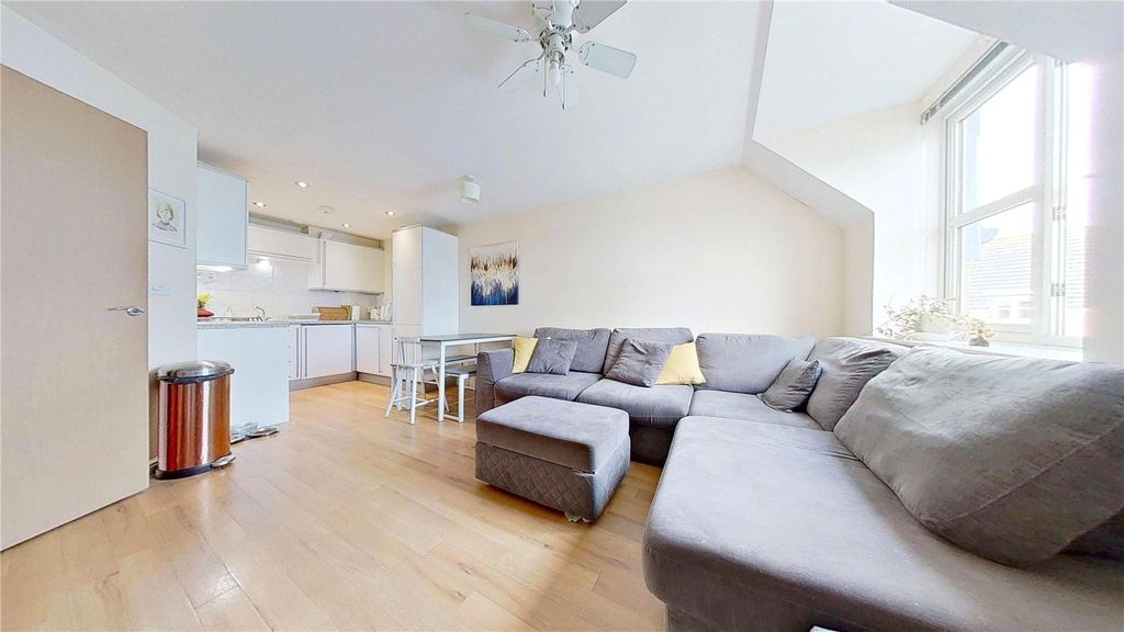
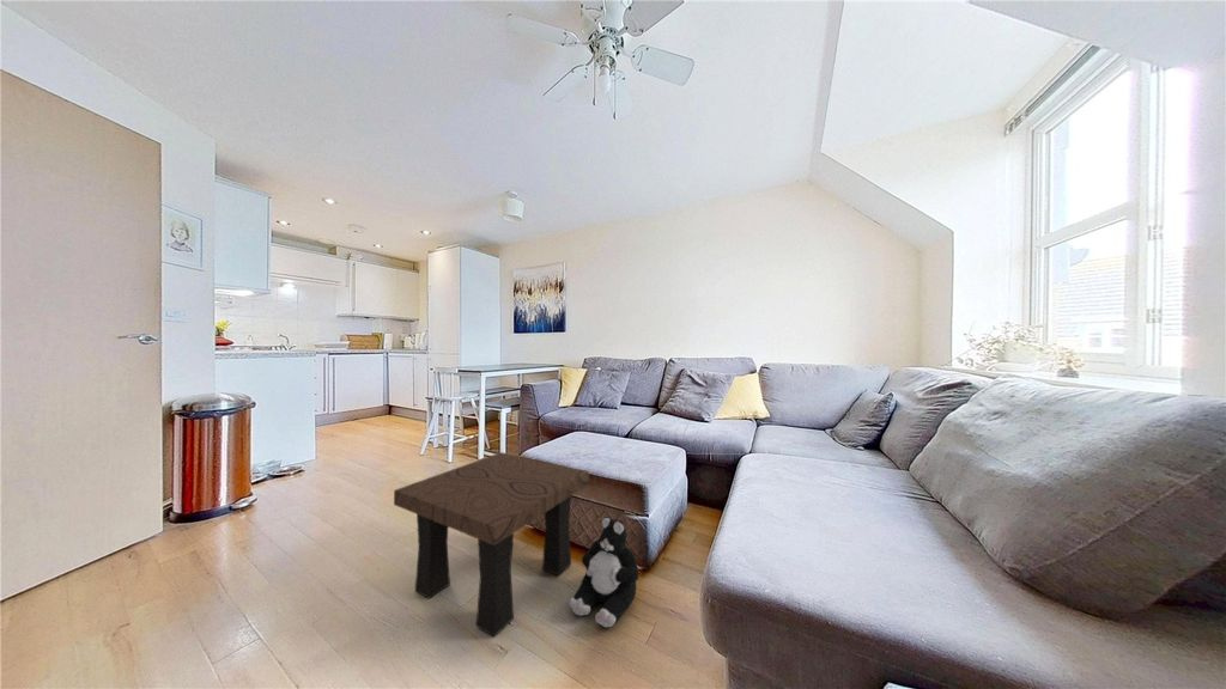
+ side table (498, 528)
+ plush toy (606, 562)
